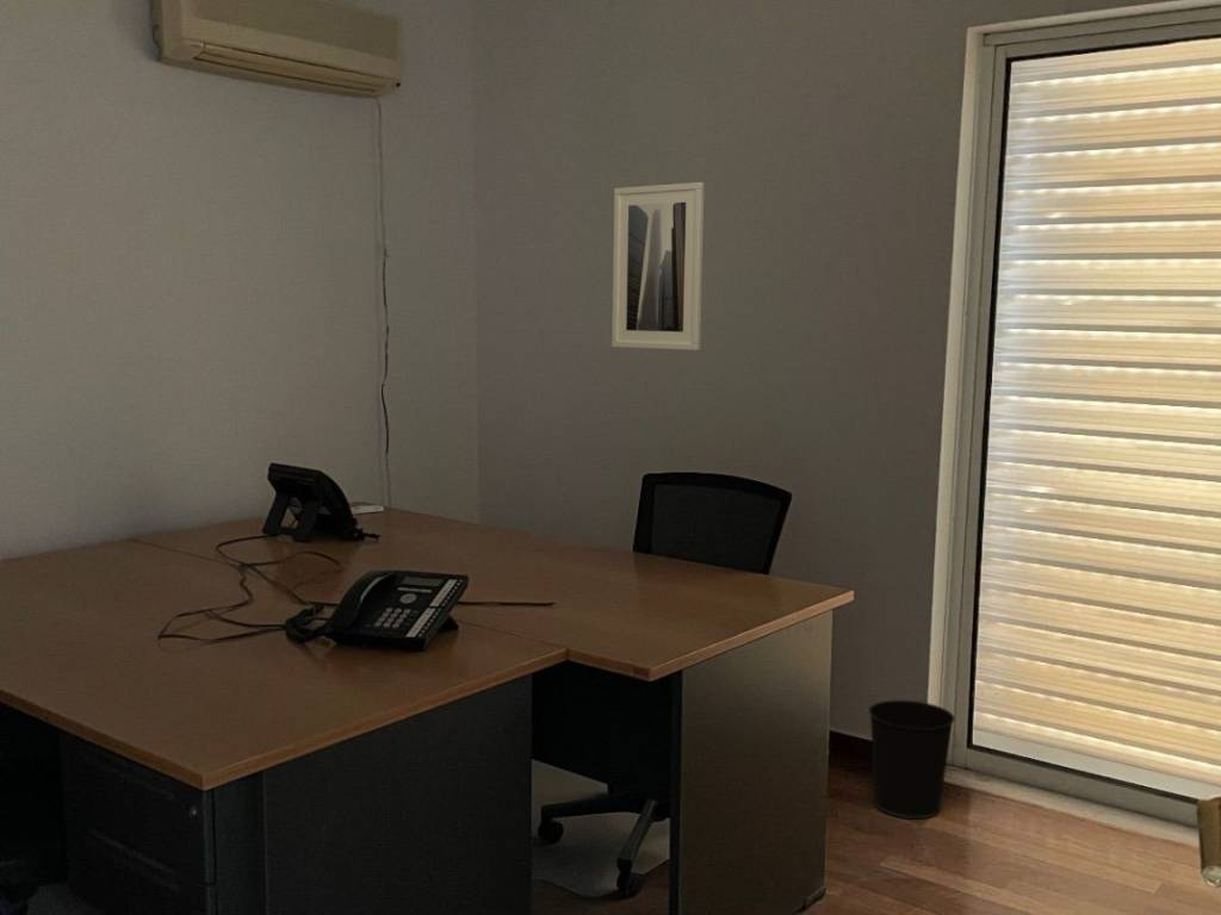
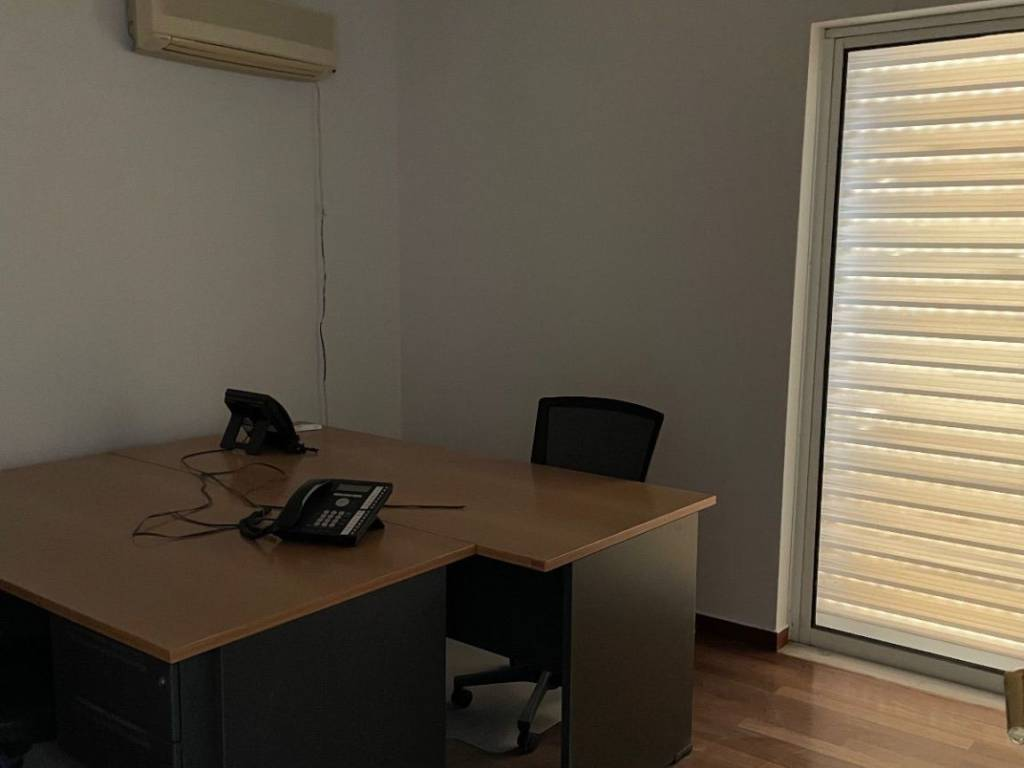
- wastebasket (909, 759)
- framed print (656, 267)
